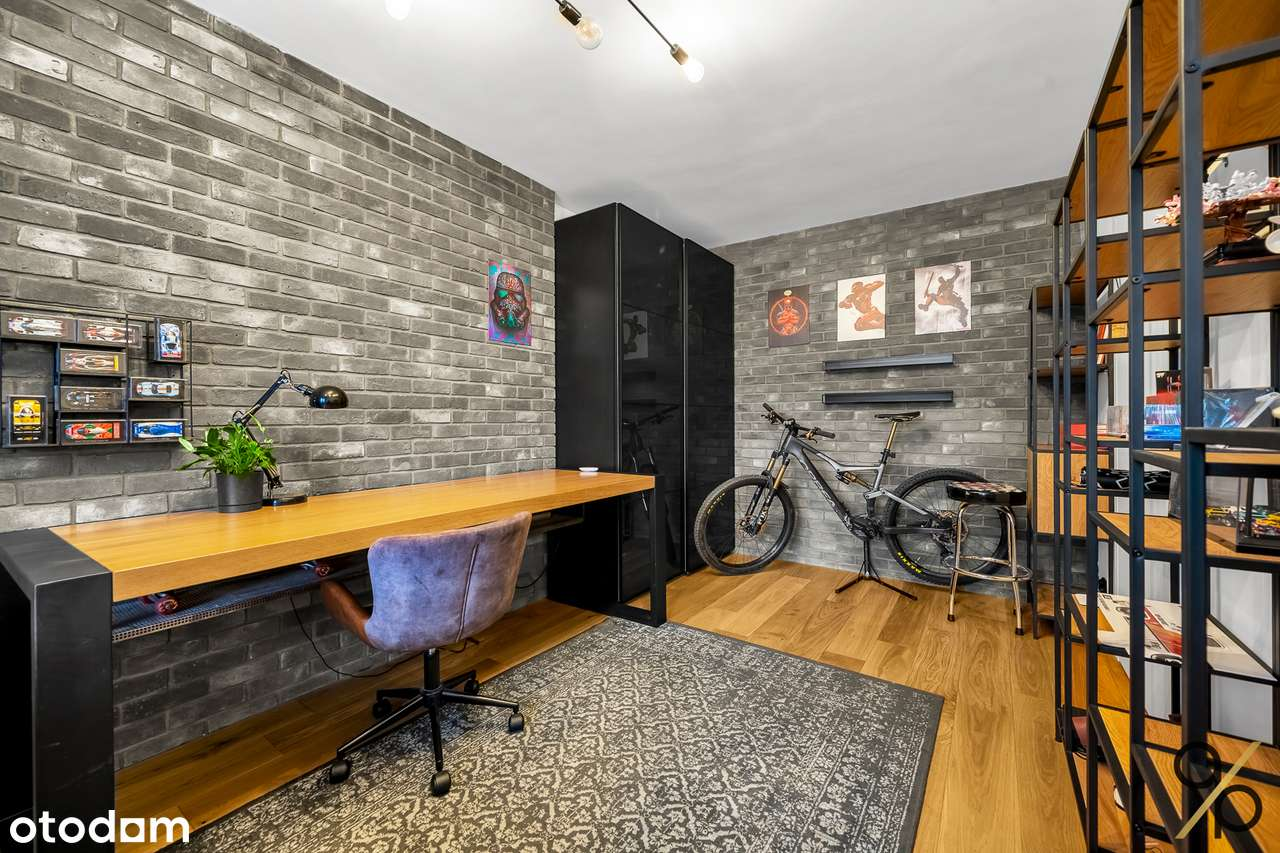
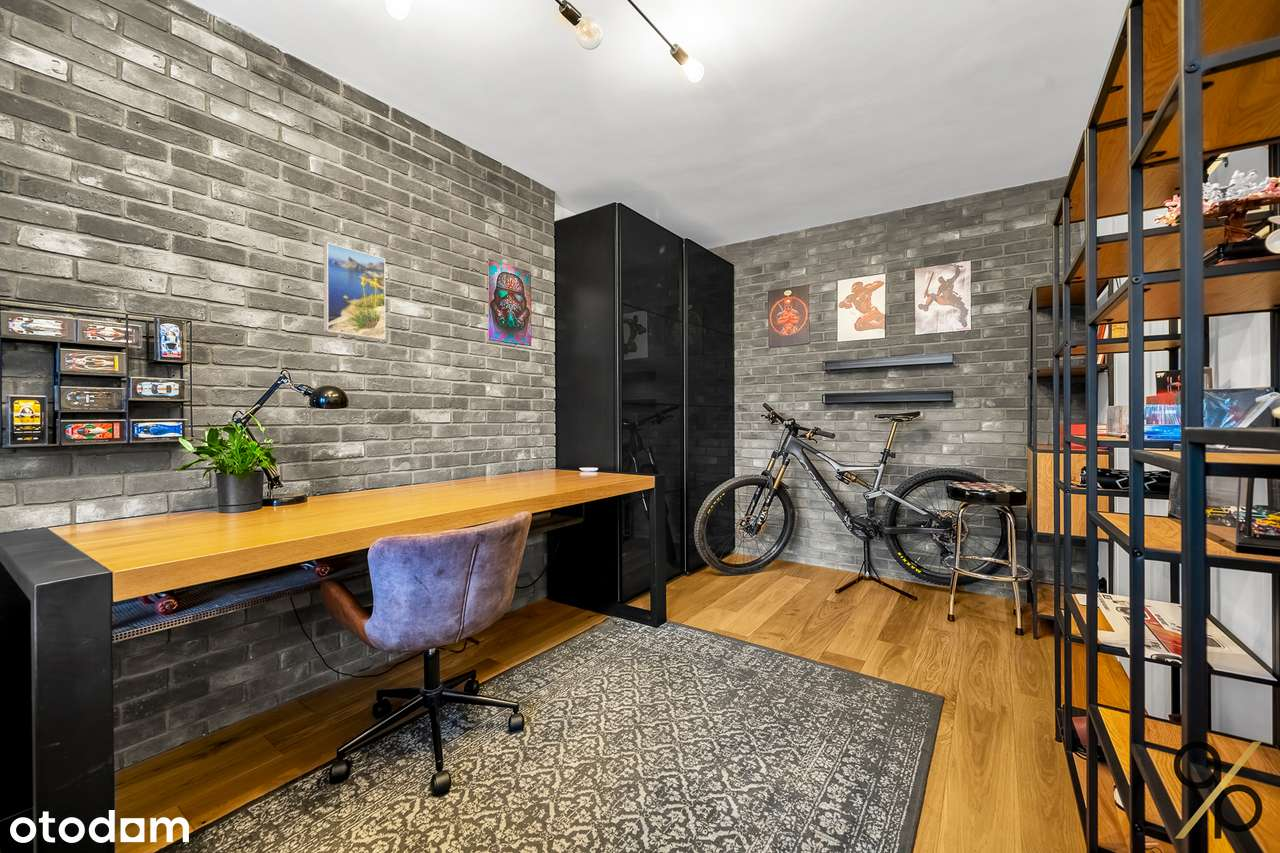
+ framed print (355, 293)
